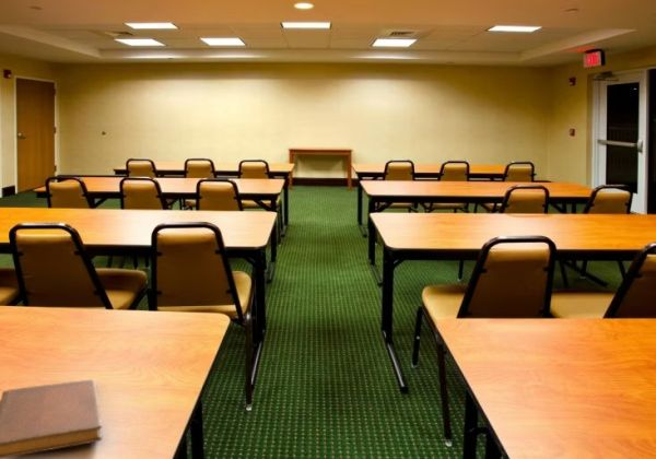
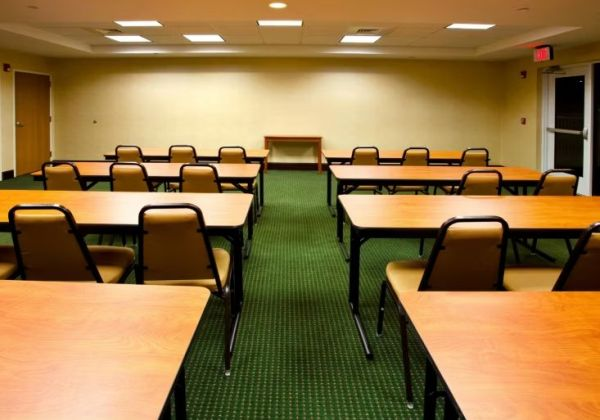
- notebook (48, 413)
